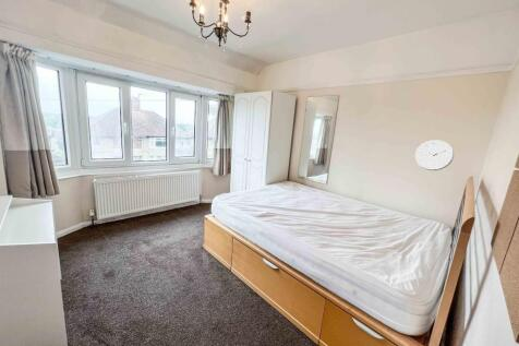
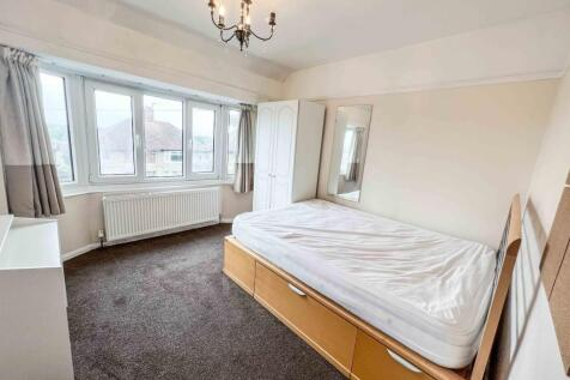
- wall clock (433, 155)
